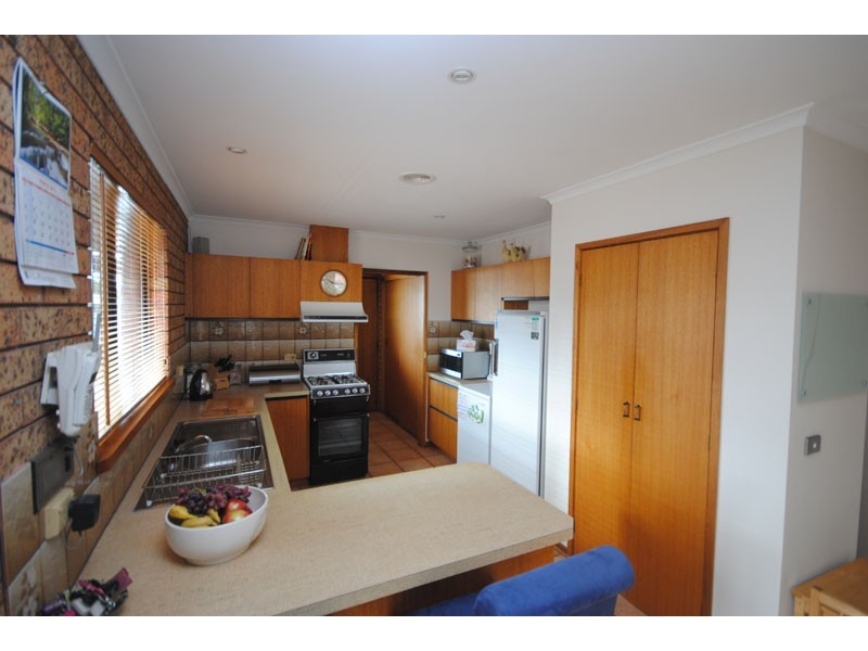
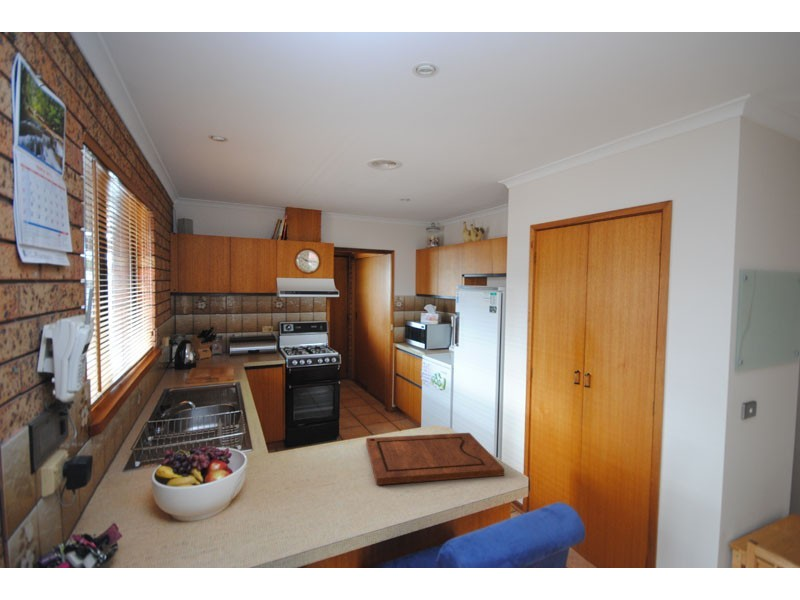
+ cutting board (429, 455)
